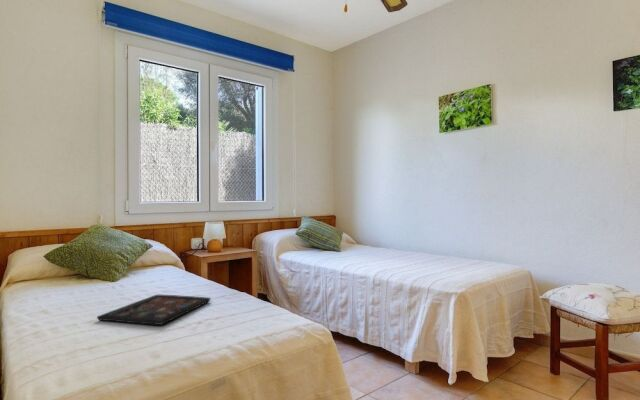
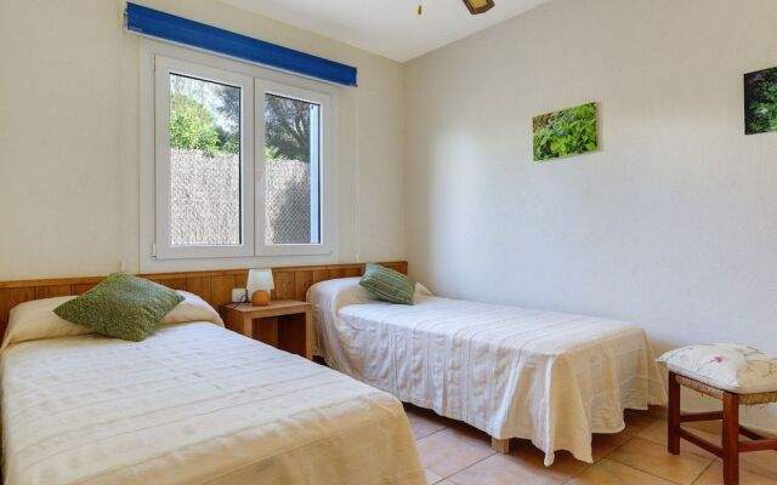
- decorative tray (158, 307)
